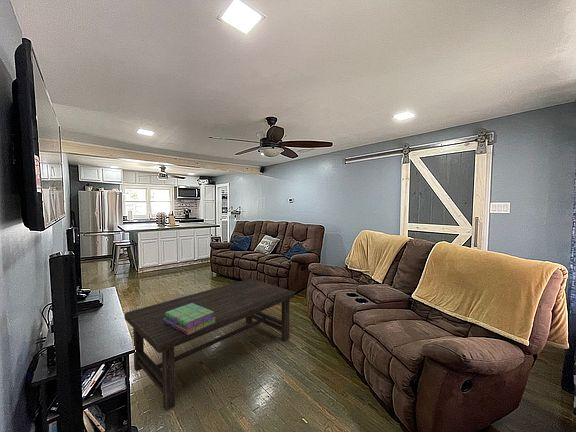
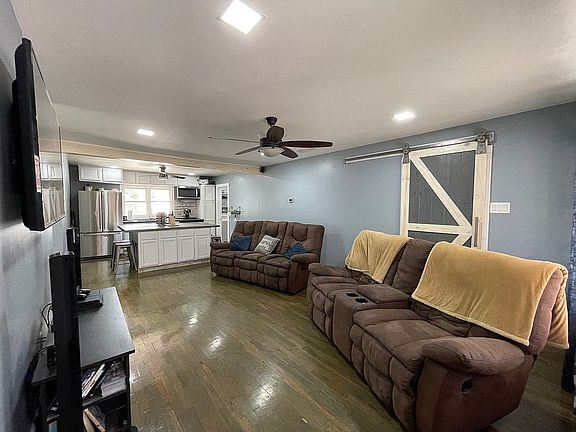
- stack of books (189, 317)
- coffee table (219, 327)
